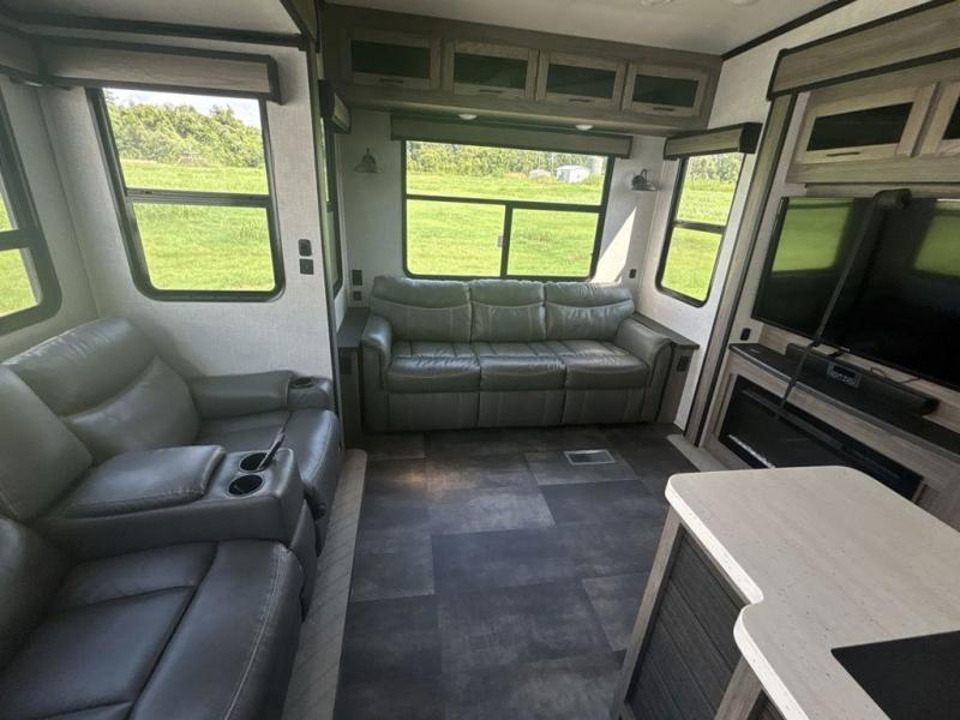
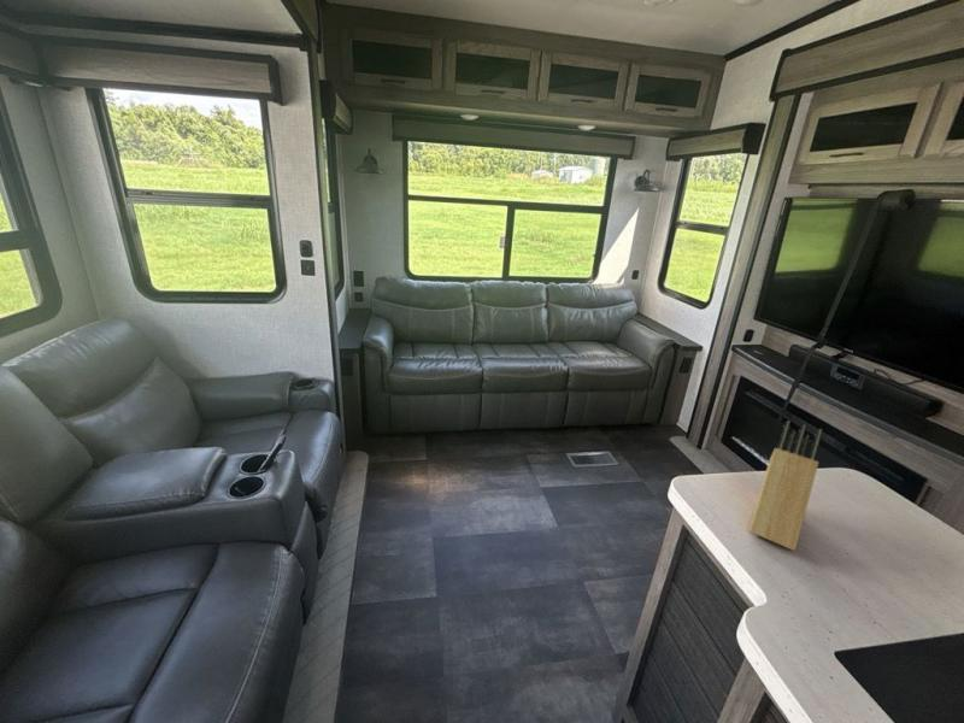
+ knife block (788, 477)
